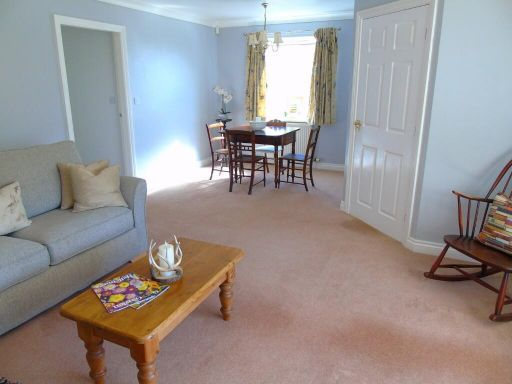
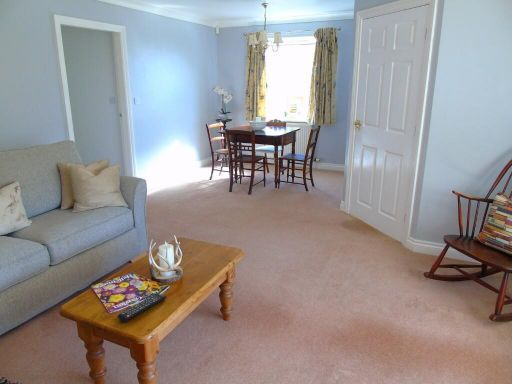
+ remote control (143, 306)
